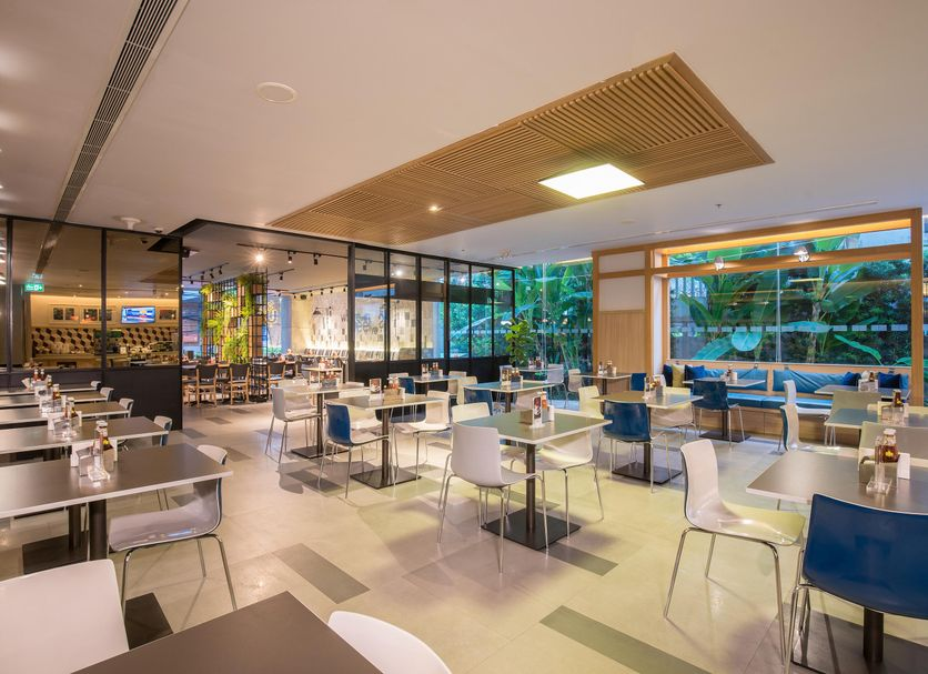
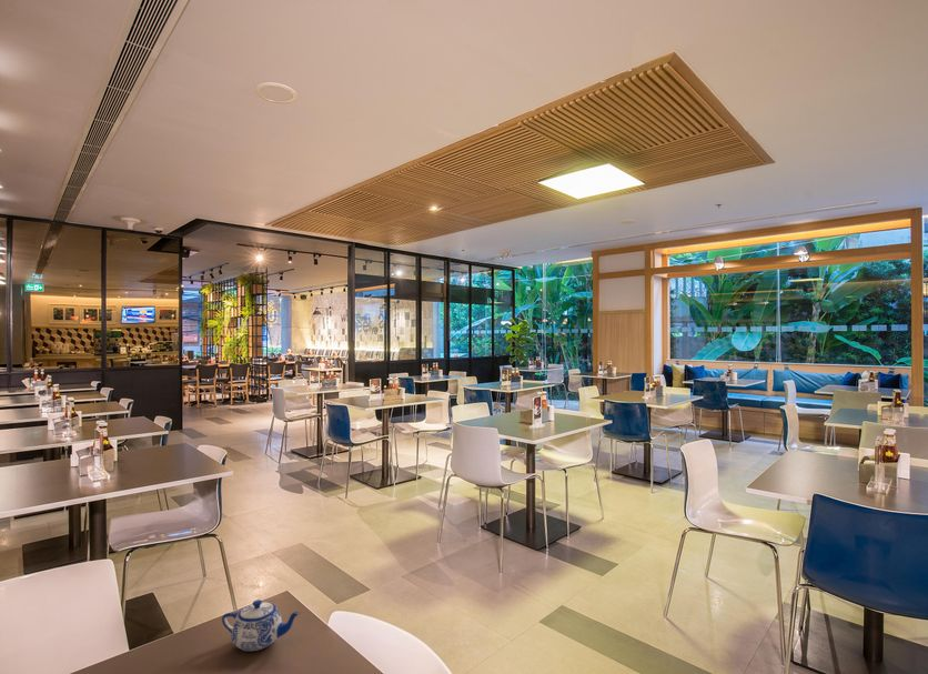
+ teapot (261, 621)
